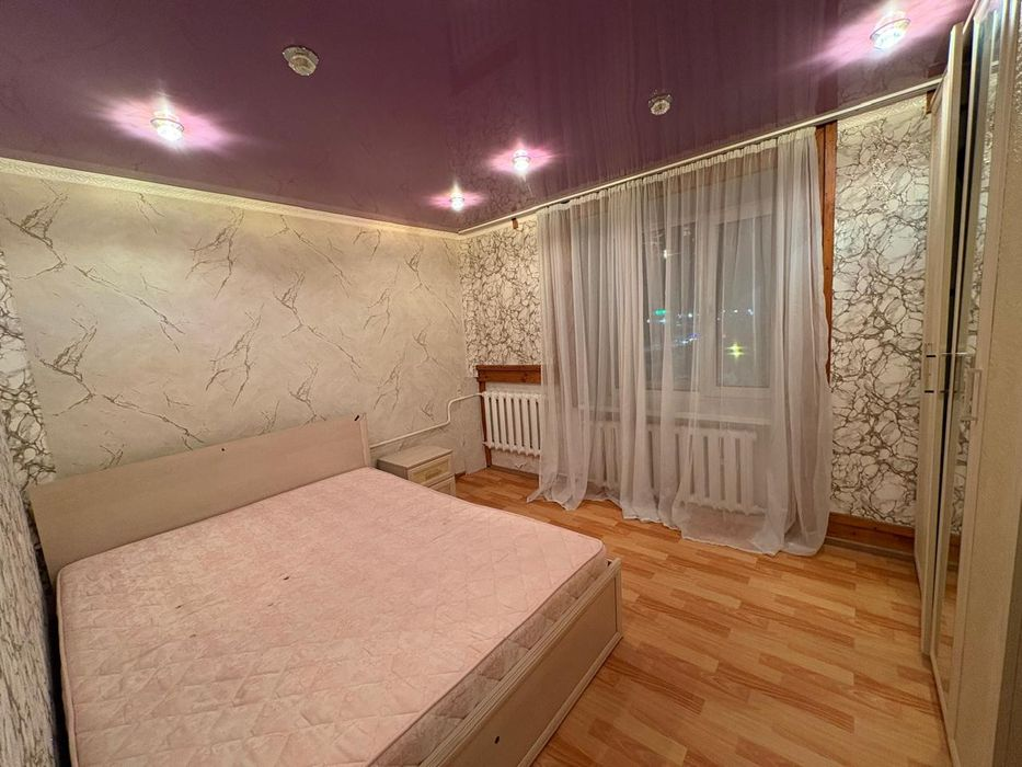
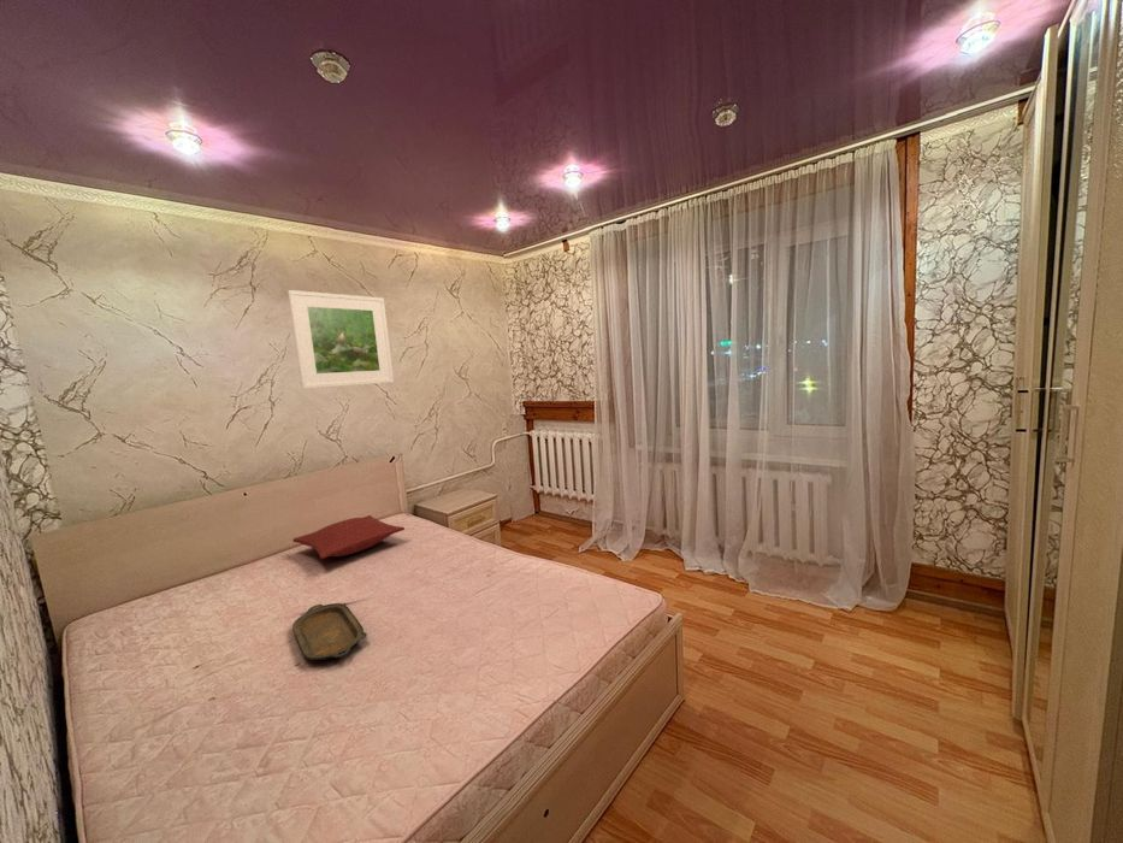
+ pillow (349, 535)
+ serving tray (327, 630)
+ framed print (345, 340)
